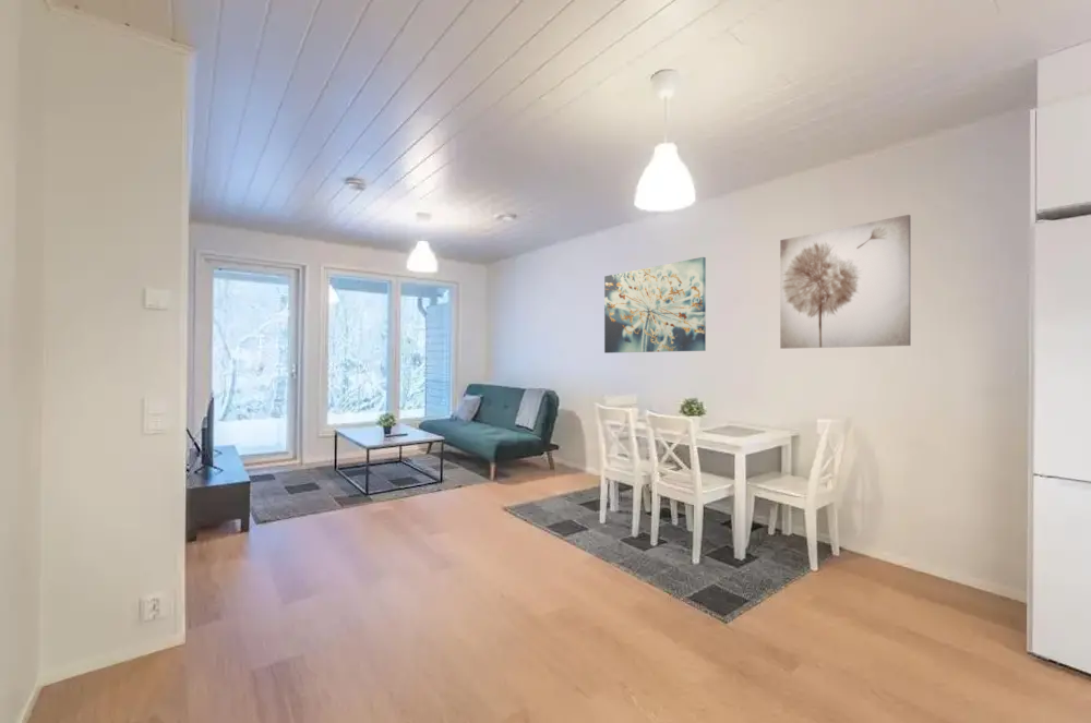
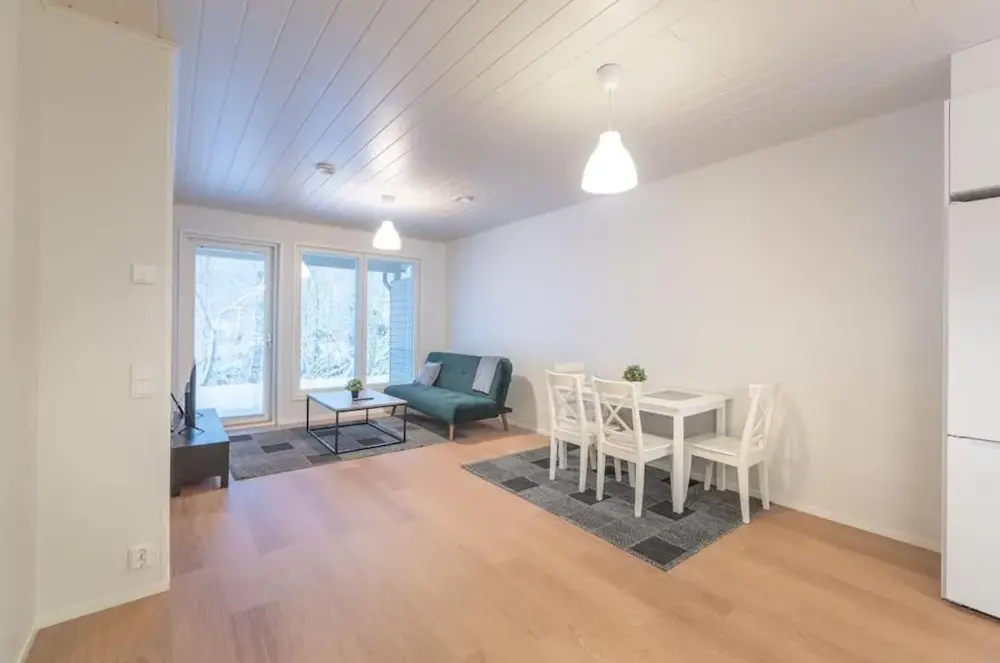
- wall art (839, 288)
- wall art (649, 310)
